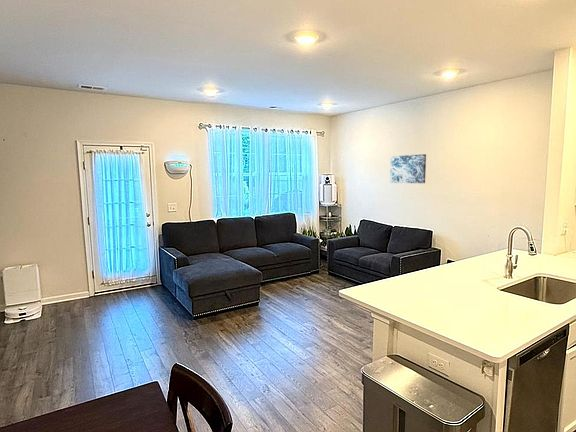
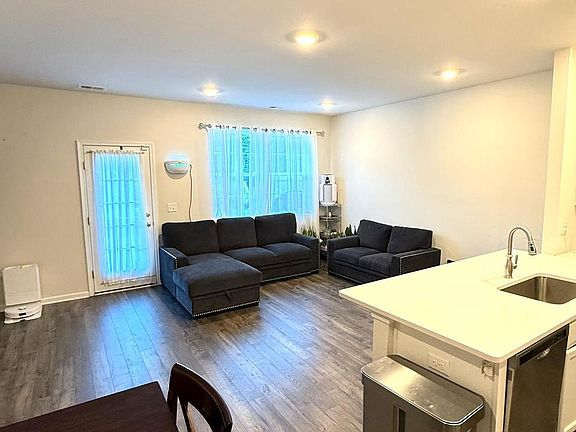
- wall art (407, 169)
